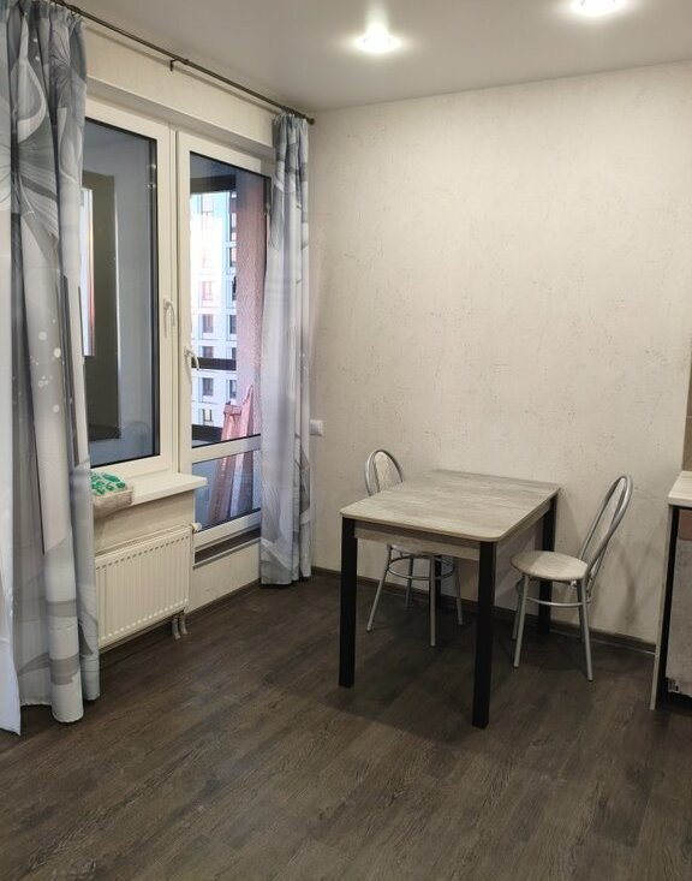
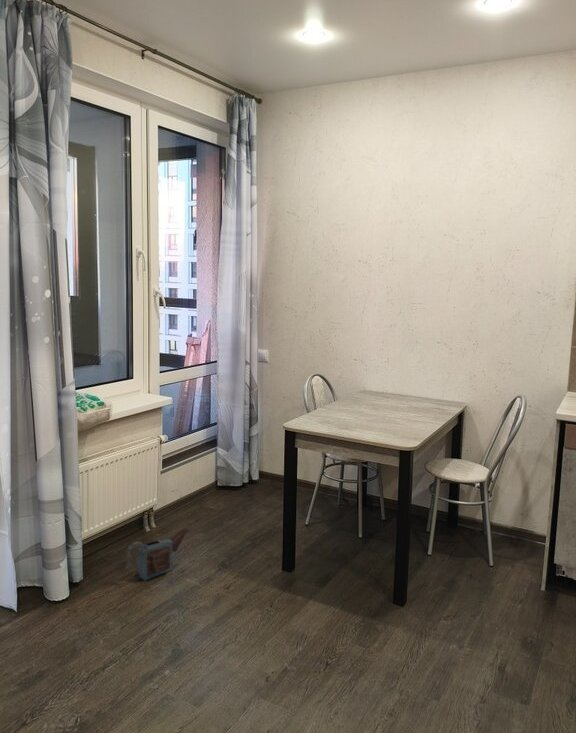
+ watering can (158, 554)
